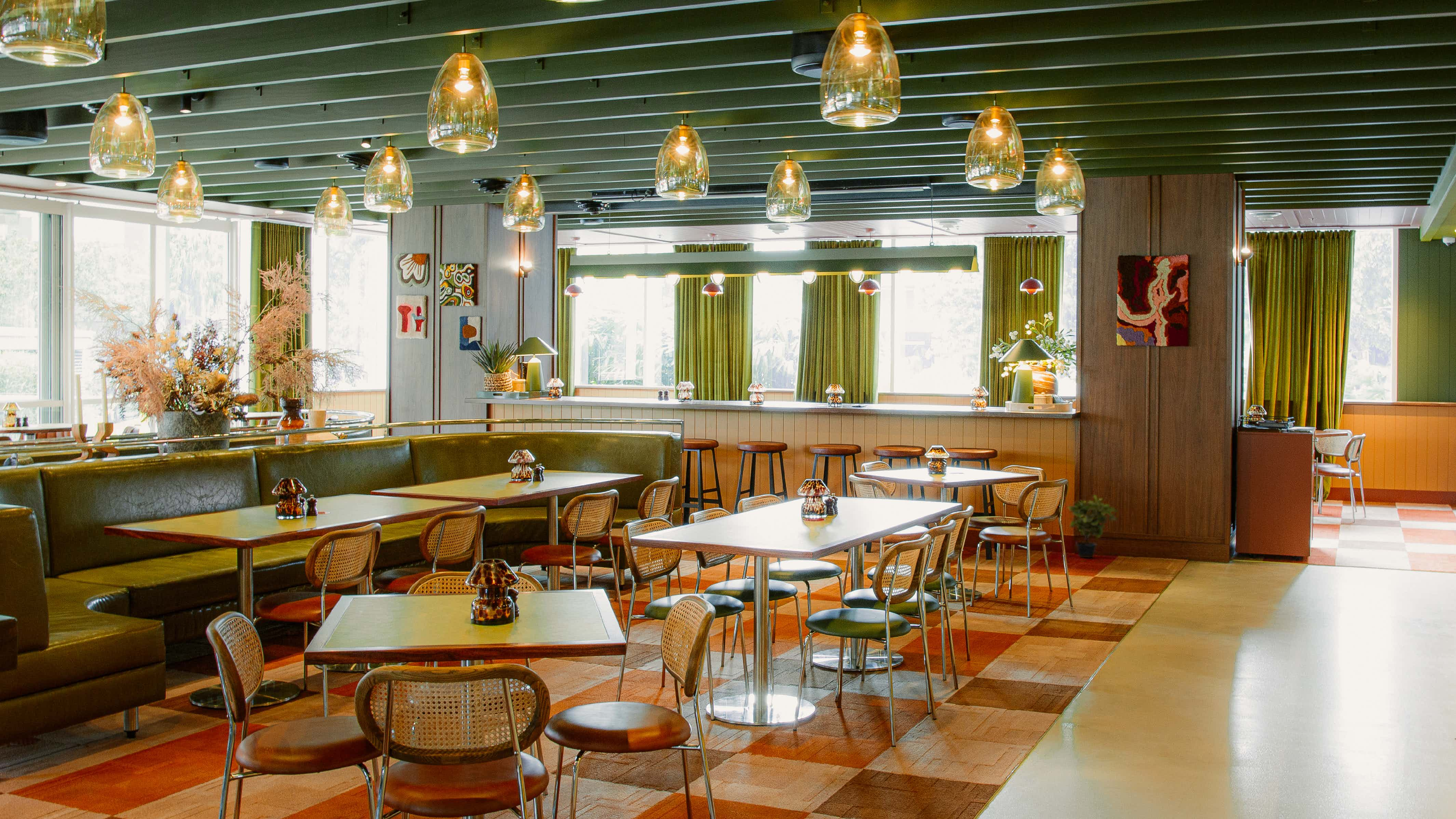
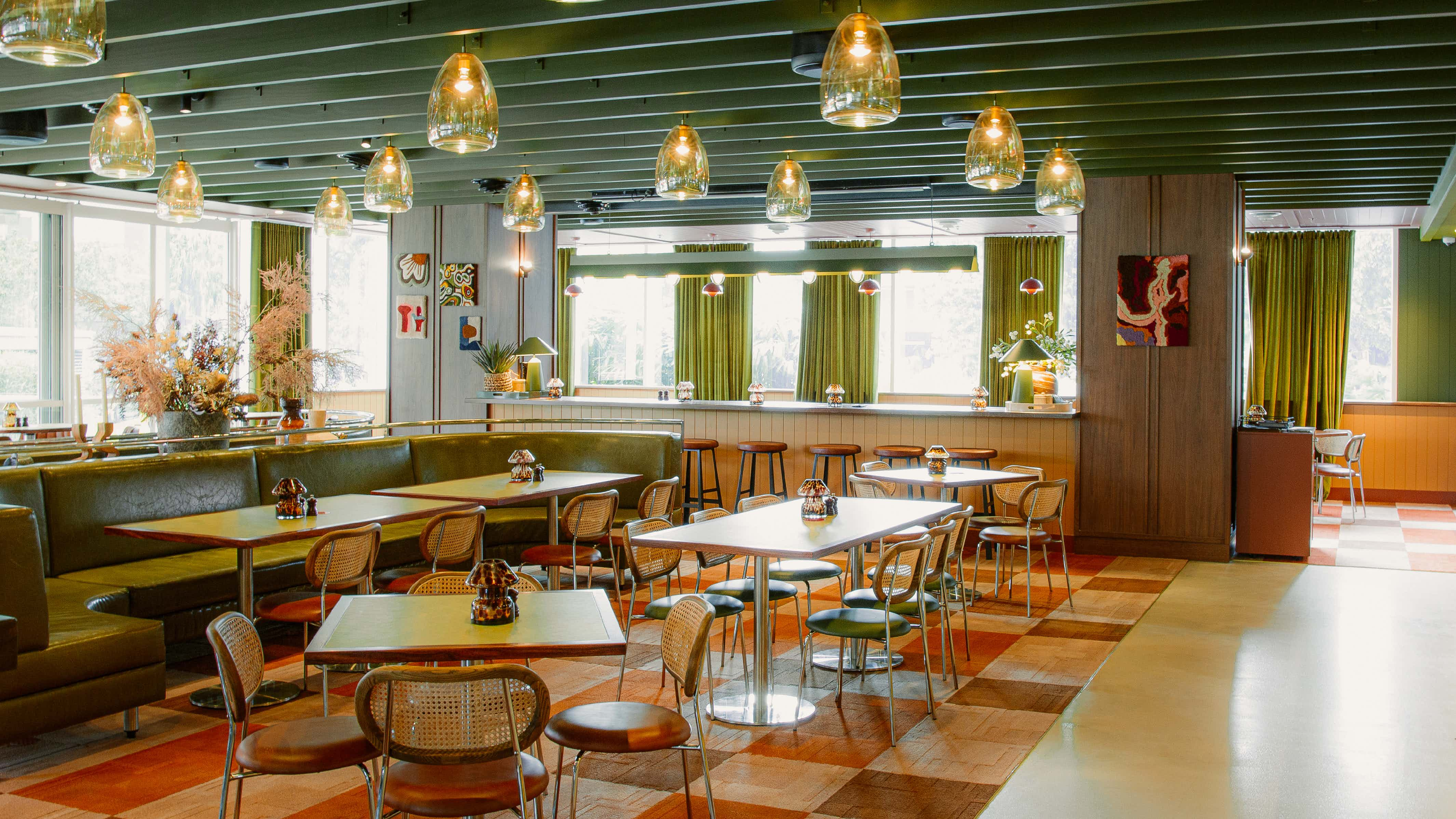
- potted plant (1091, 526)
